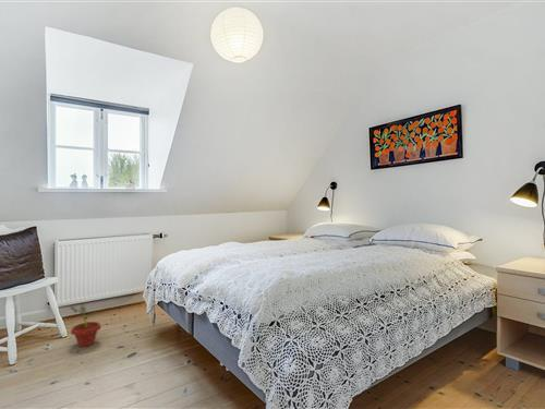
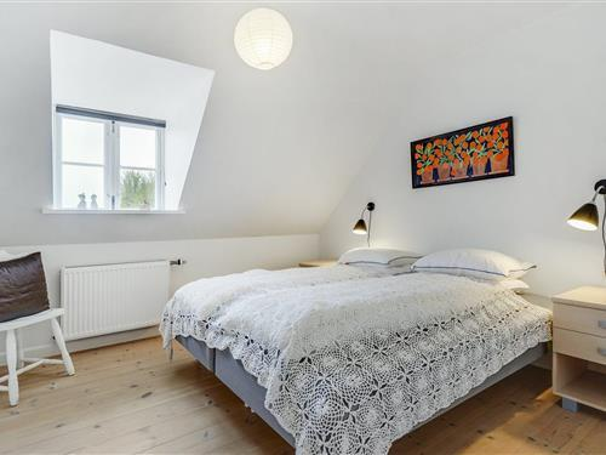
- potted plant (85, 323)
